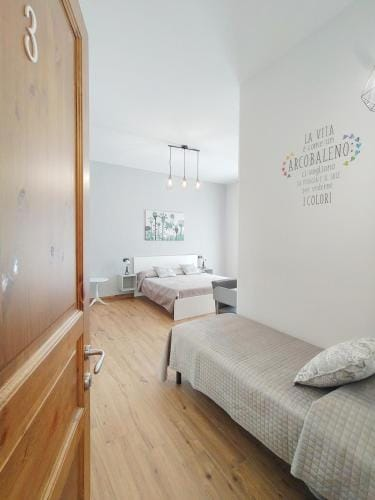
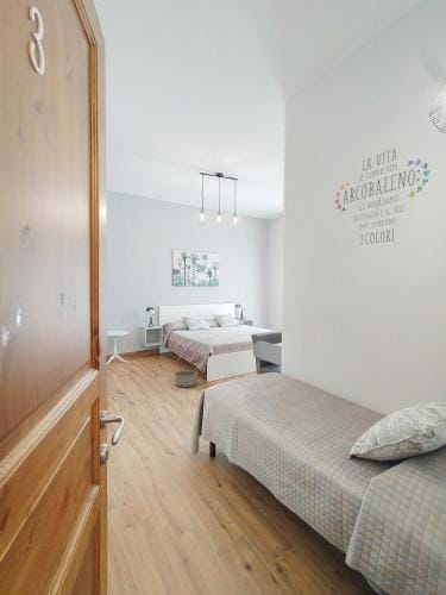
+ basket (186, 370)
